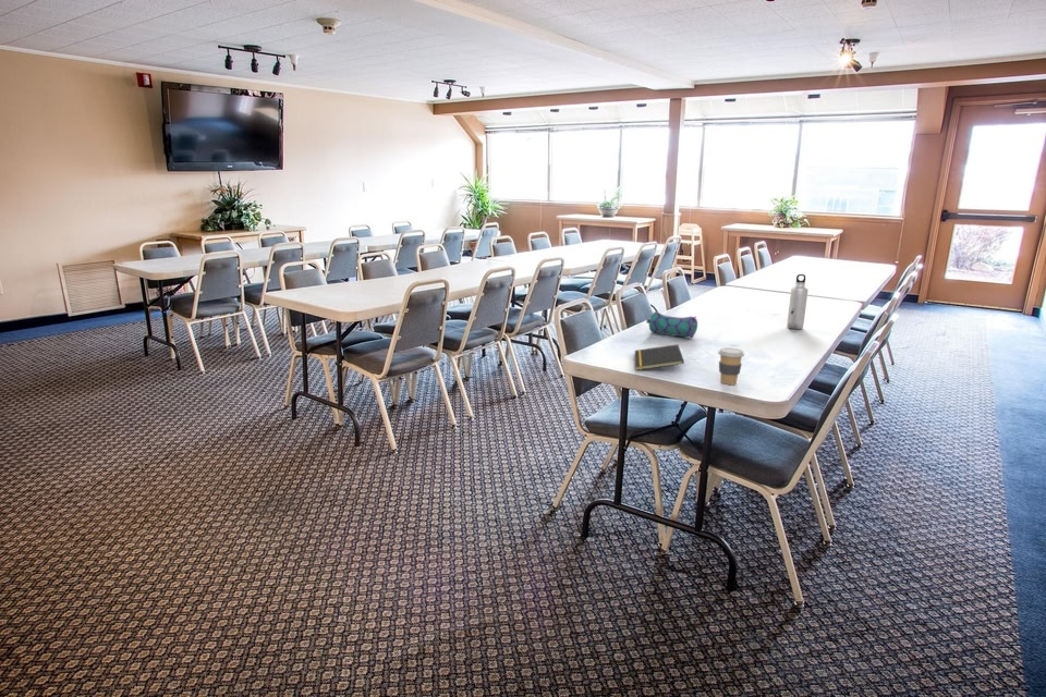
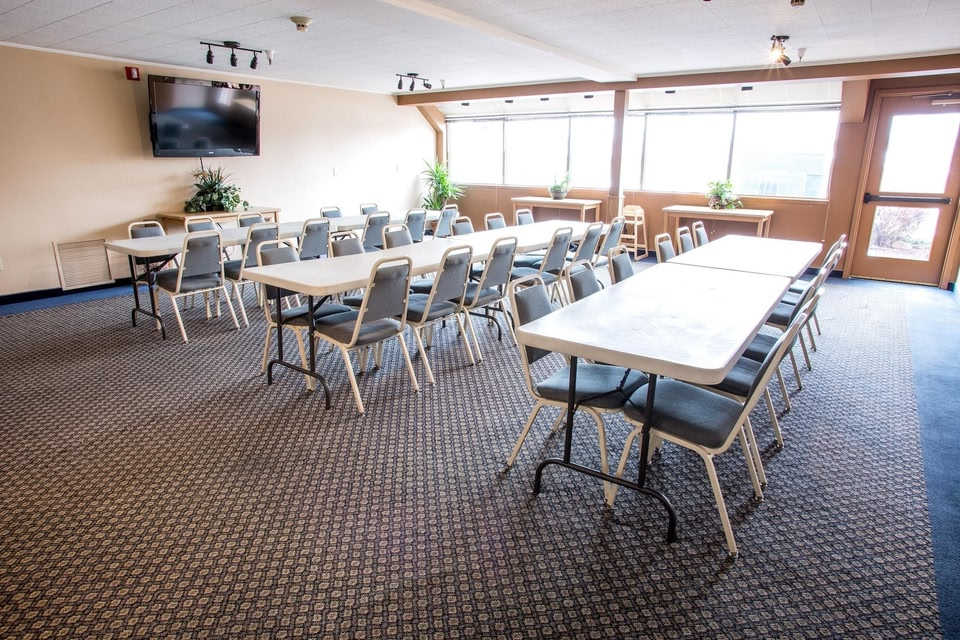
- coffee cup (729, 366)
- notepad (657, 356)
- water bottle (798, 301)
- pencil case (672, 323)
